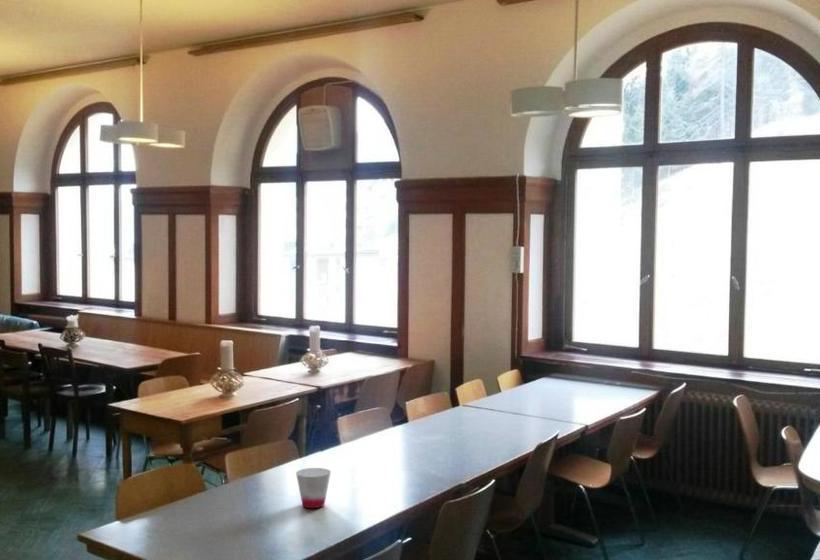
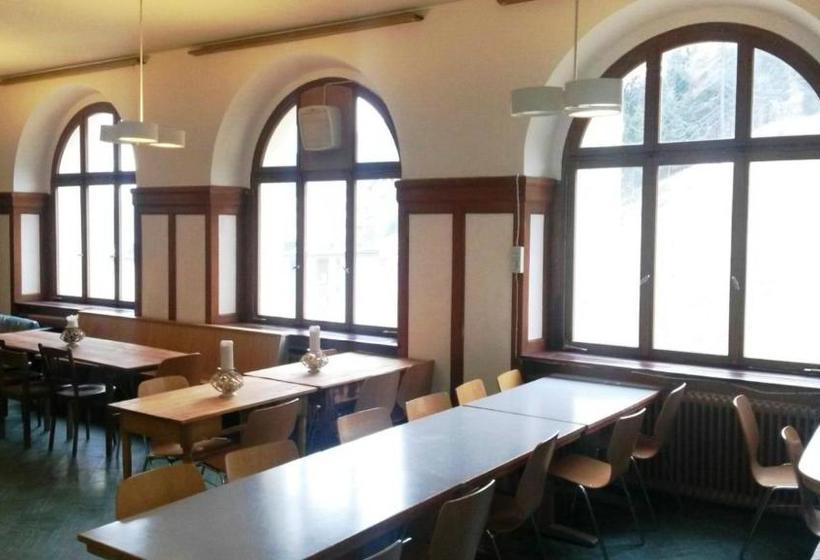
- cup (313, 488)
